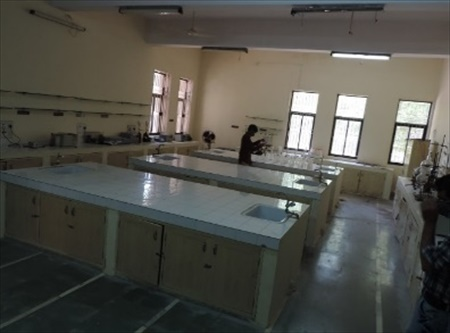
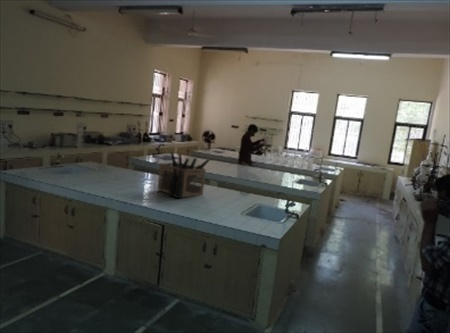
+ bottle crate (183, 174)
